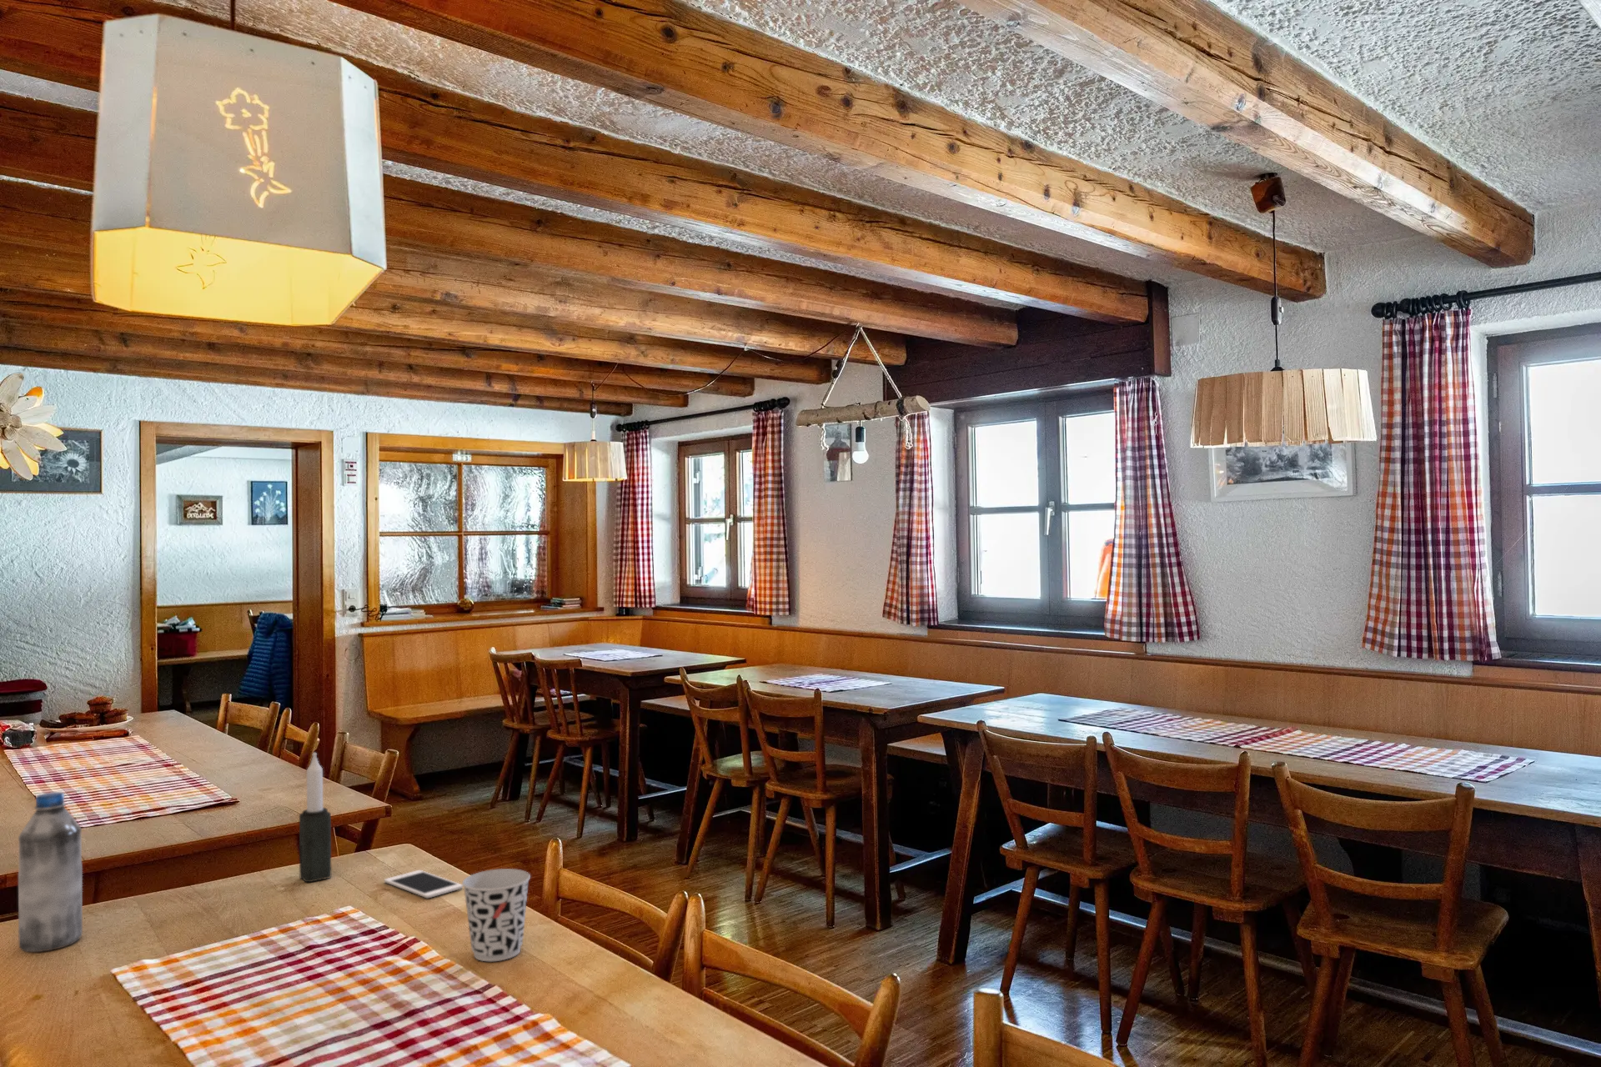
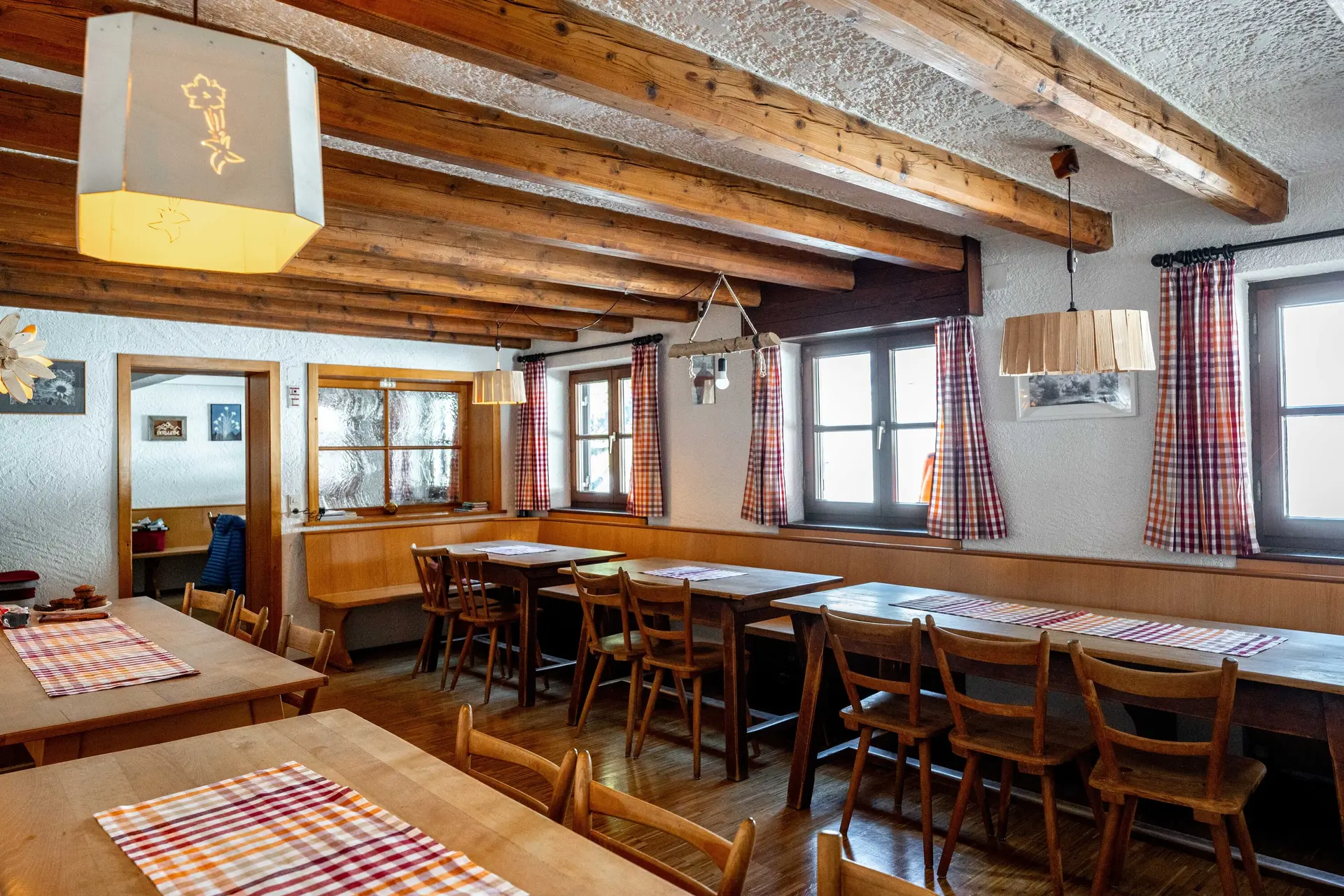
- water bottle (51, 868)
- cup (496, 916)
- cell phone (423, 884)
- candle (314, 815)
